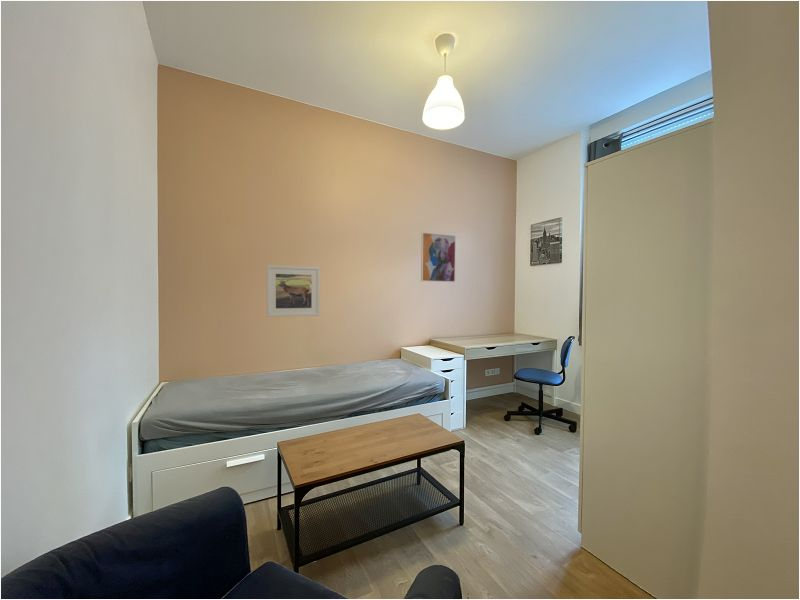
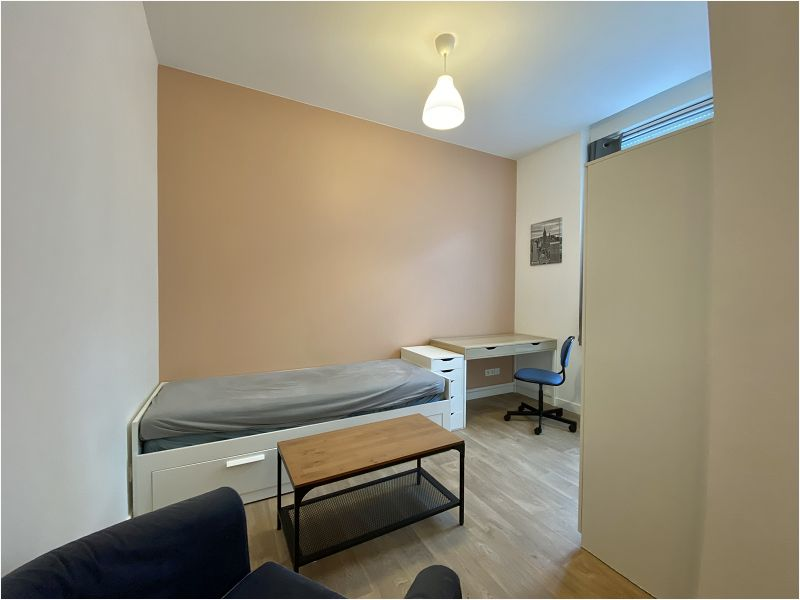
- wall art (438, 257)
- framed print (294, 291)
